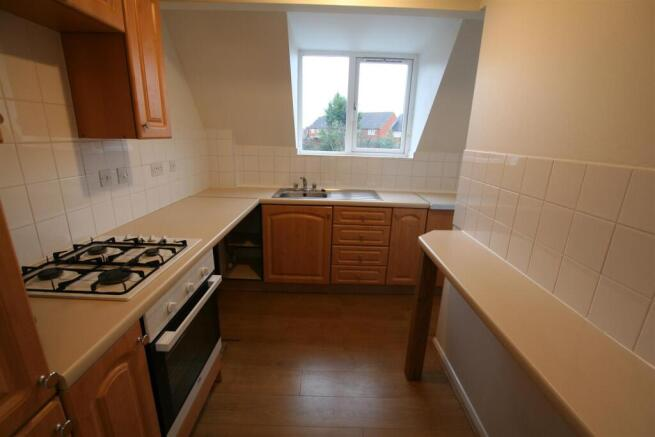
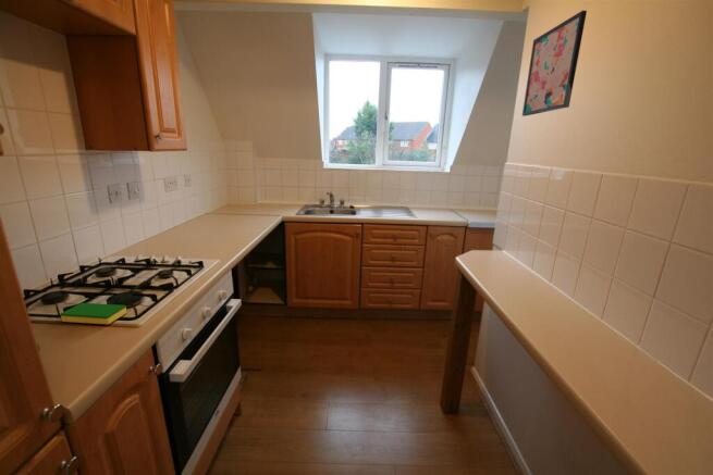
+ dish sponge (95, 313)
+ wall art (550, 71)
